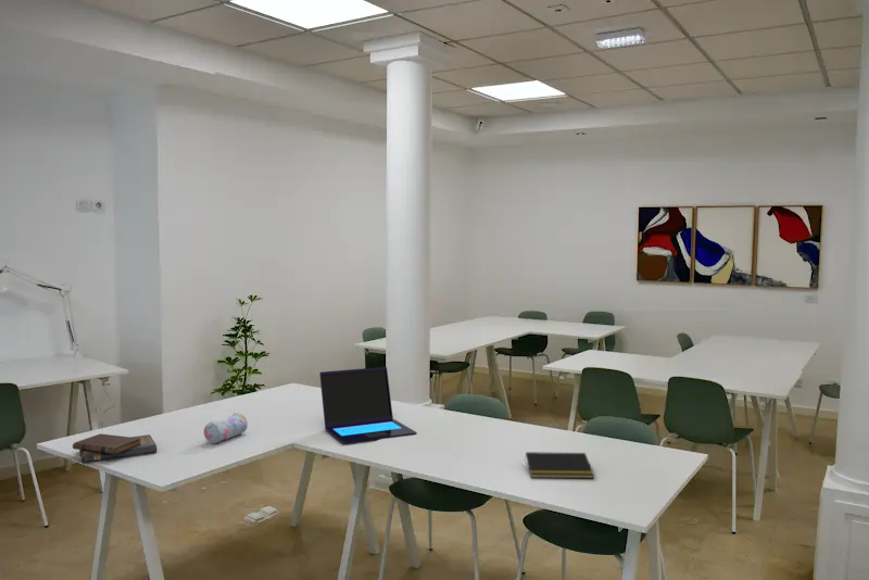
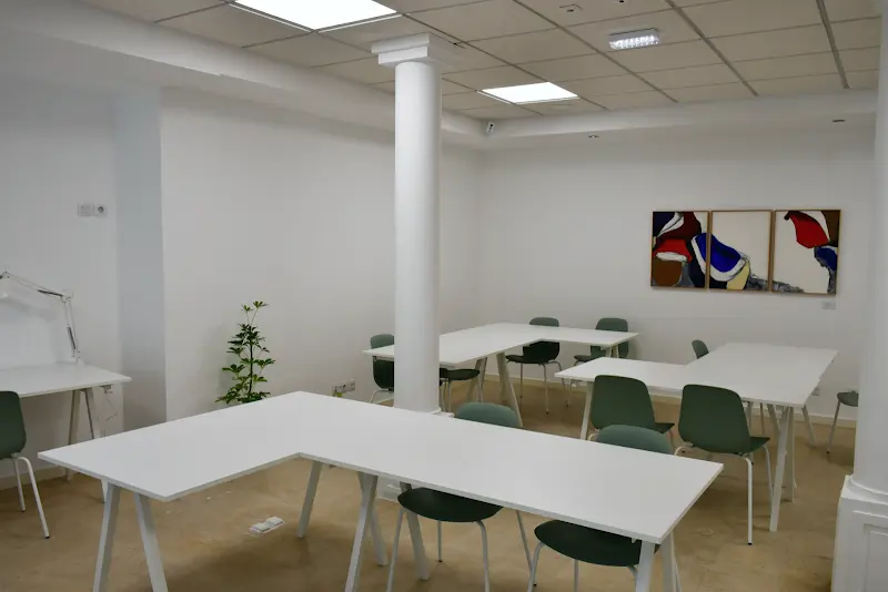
- pencil case (226, 427)
- laptop (366, 402)
- diary (114, 446)
- notepad (558, 465)
